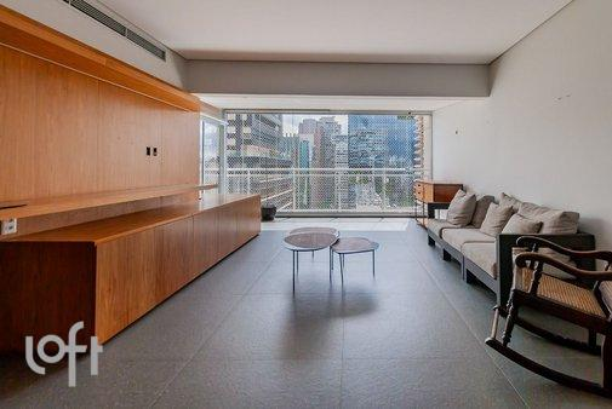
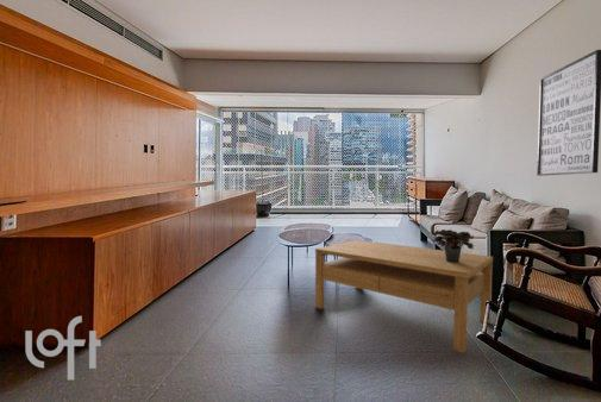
+ potted plant (453, 245)
+ wall art (565, 120)
+ coffee table (397, 283)
